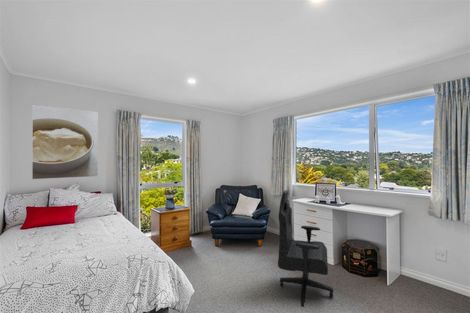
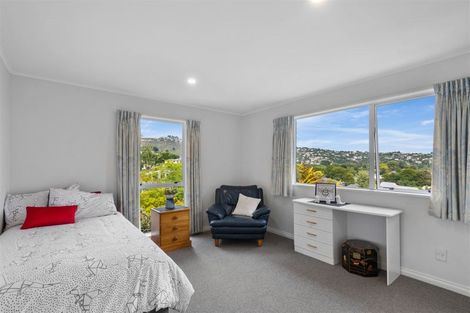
- office chair (305, 241)
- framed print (67, 143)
